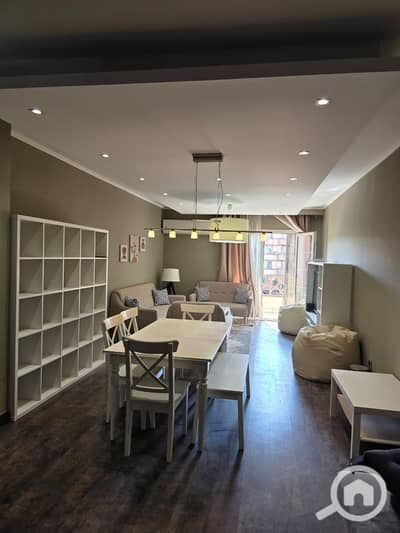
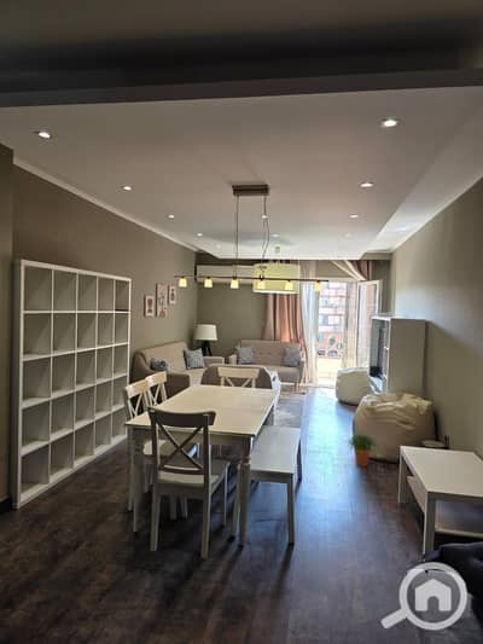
+ potted plant (361, 449)
